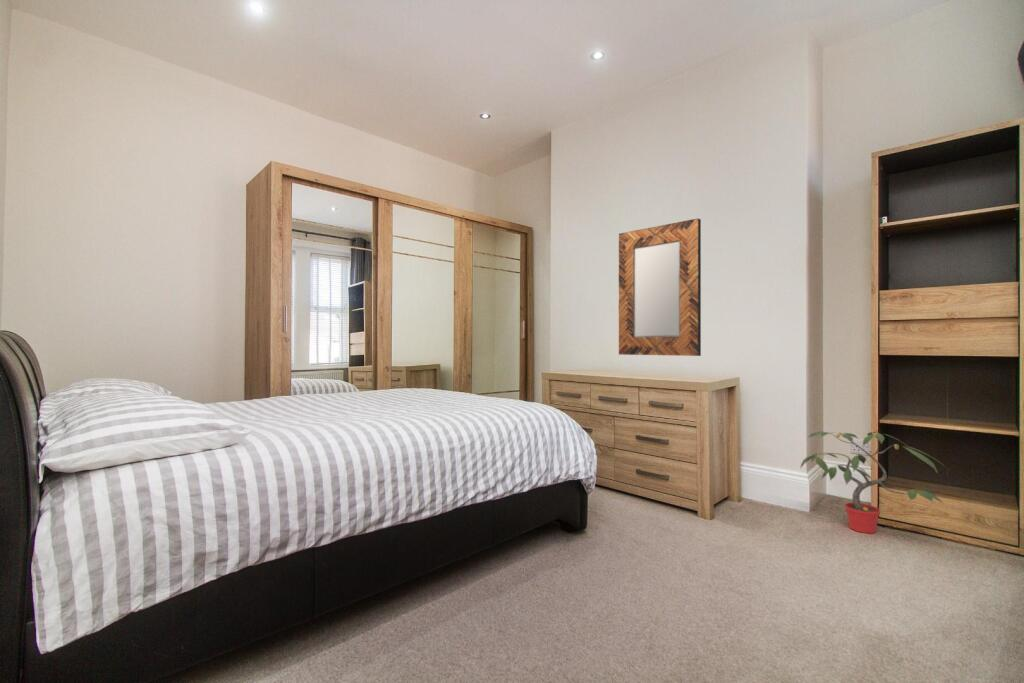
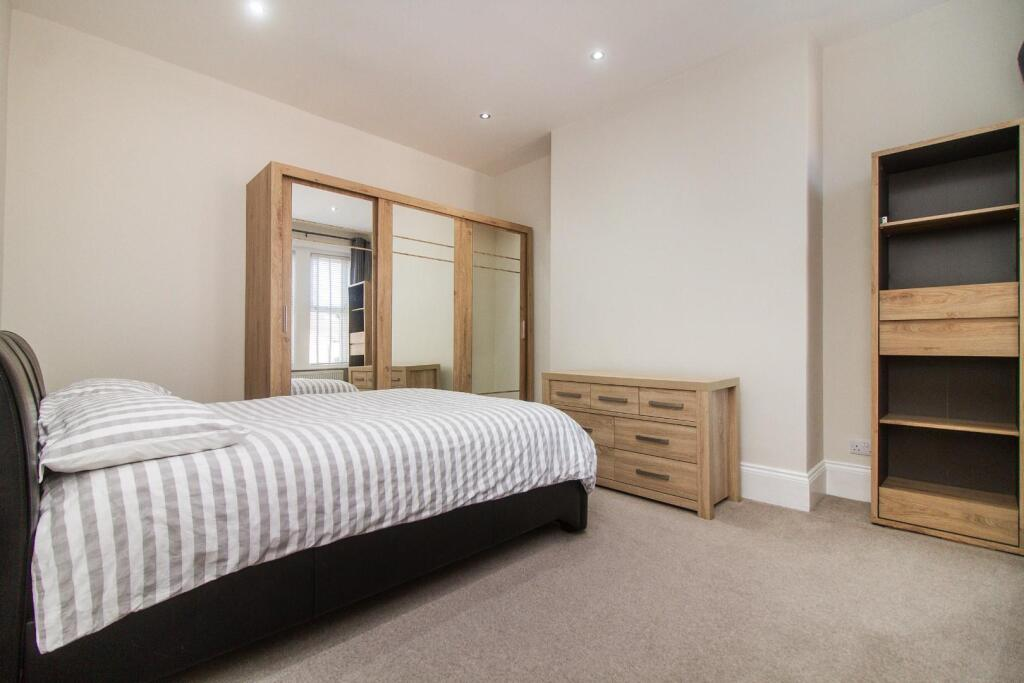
- potted plant (866, 481)
- home mirror (657, 290)
